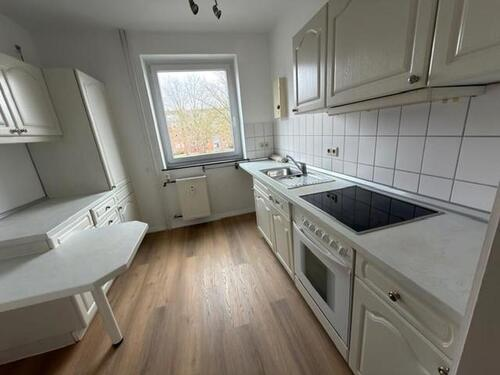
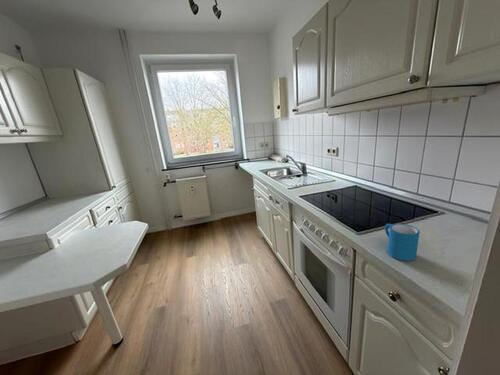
+ mug (397, 238)
